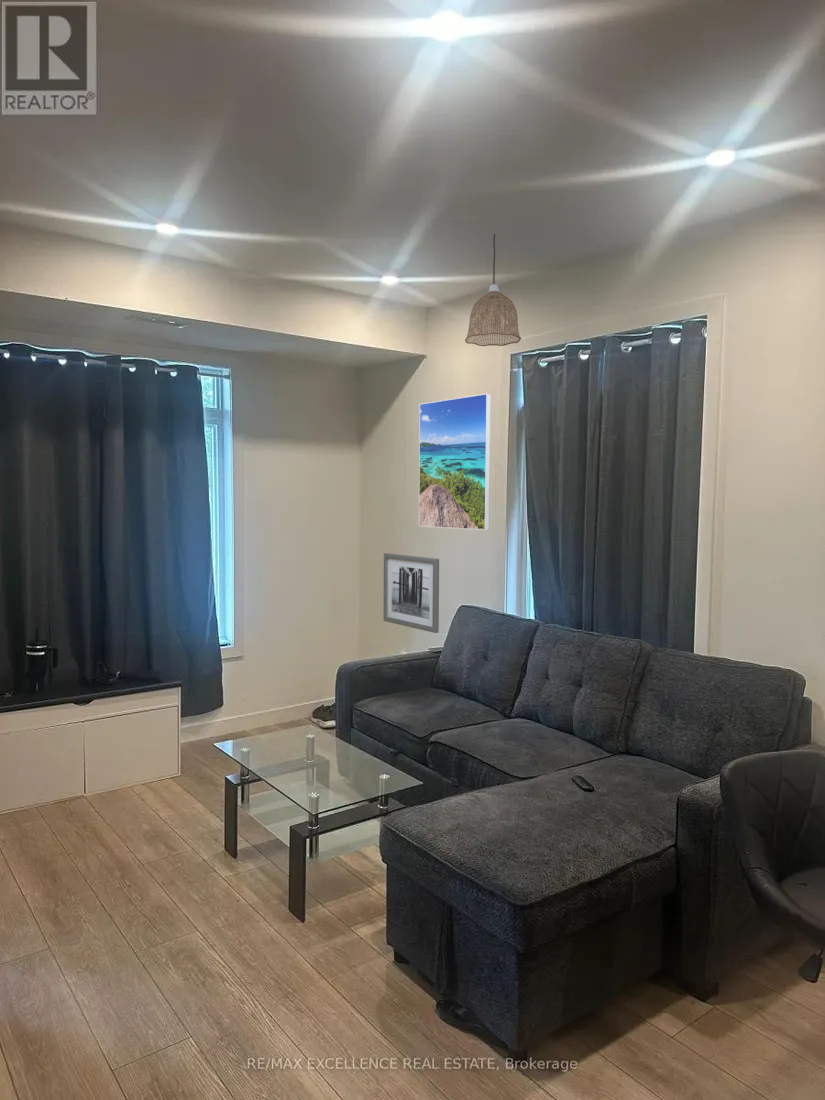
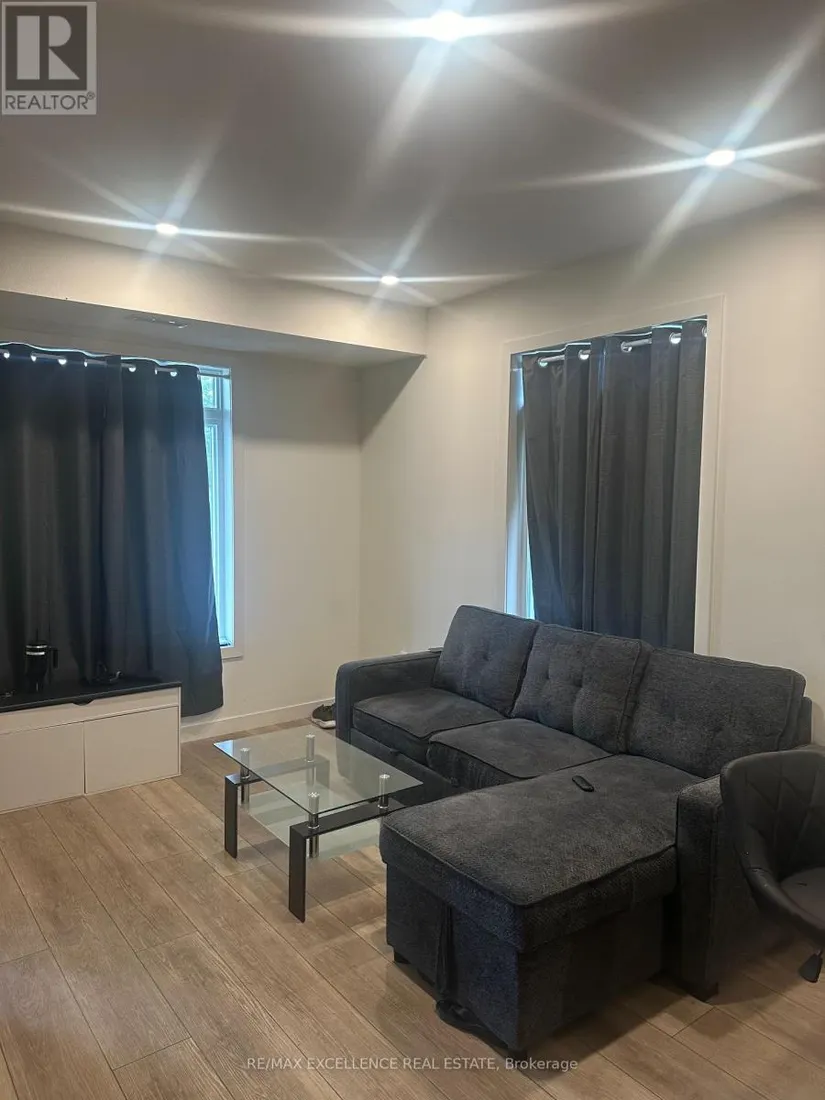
- wall art (409, 591)
- pendant lamp (493, 287)
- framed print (452, 464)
